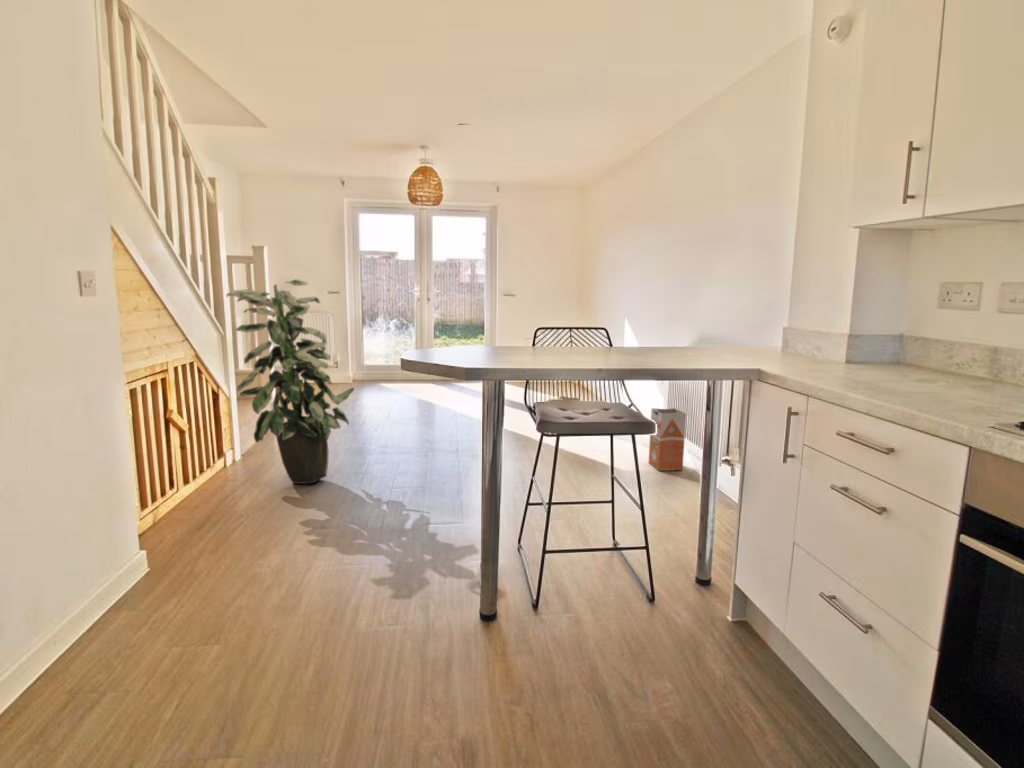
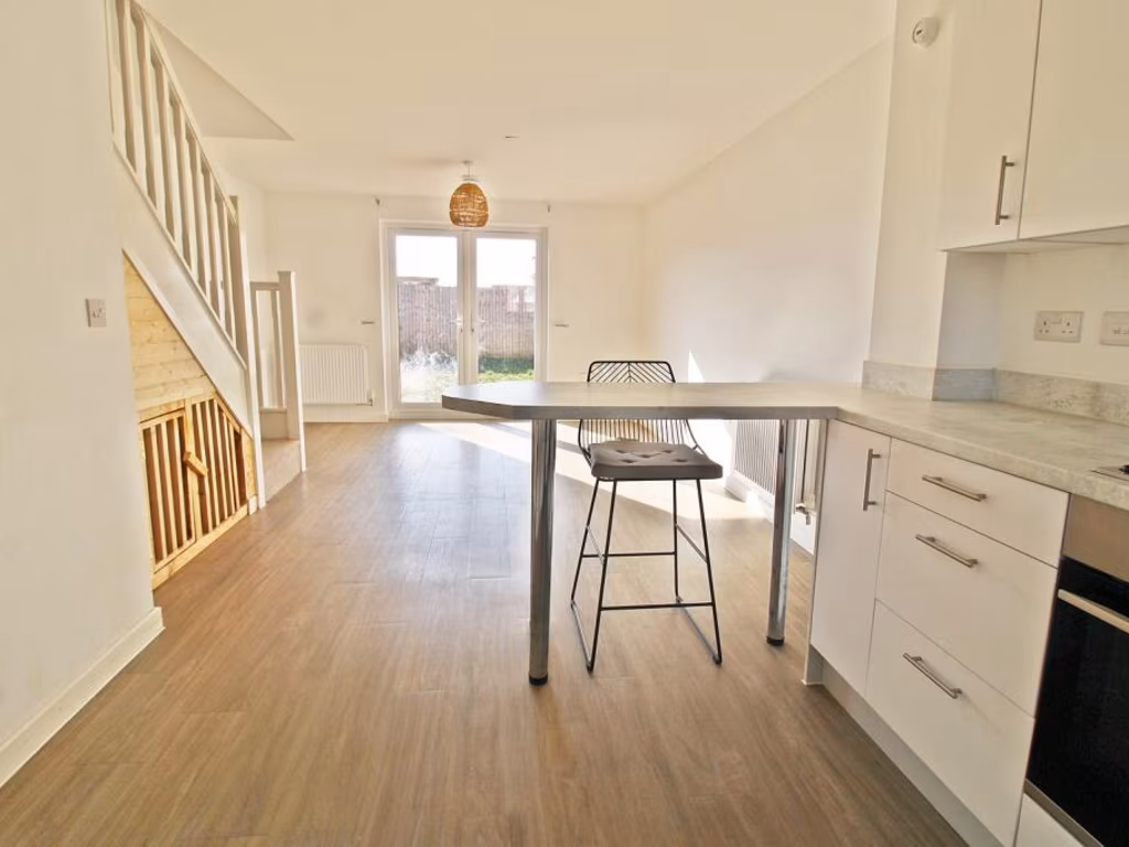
- indoor plant (292, 383)
- waste bin (664, 437)
